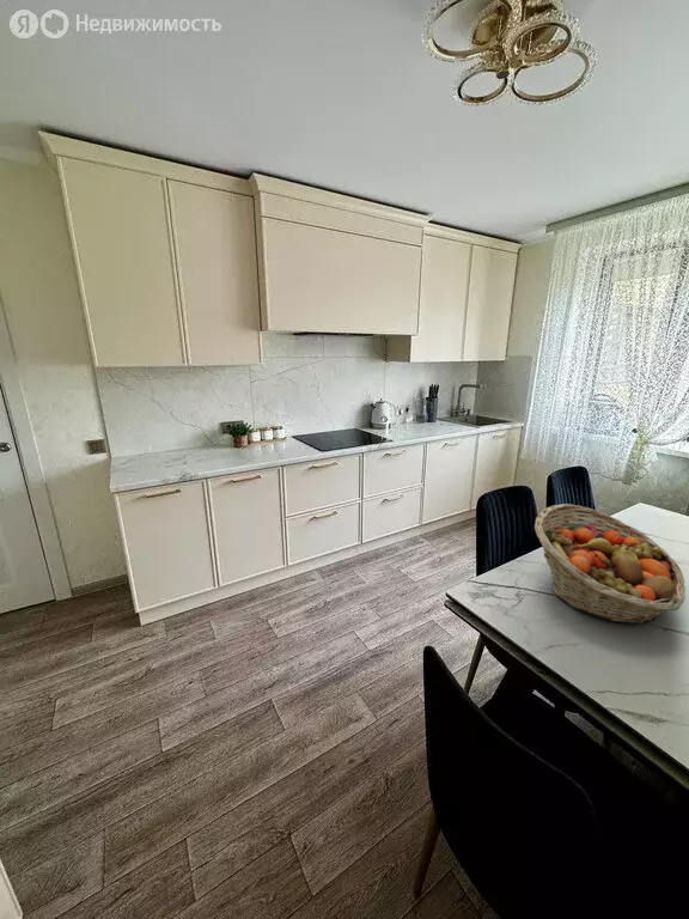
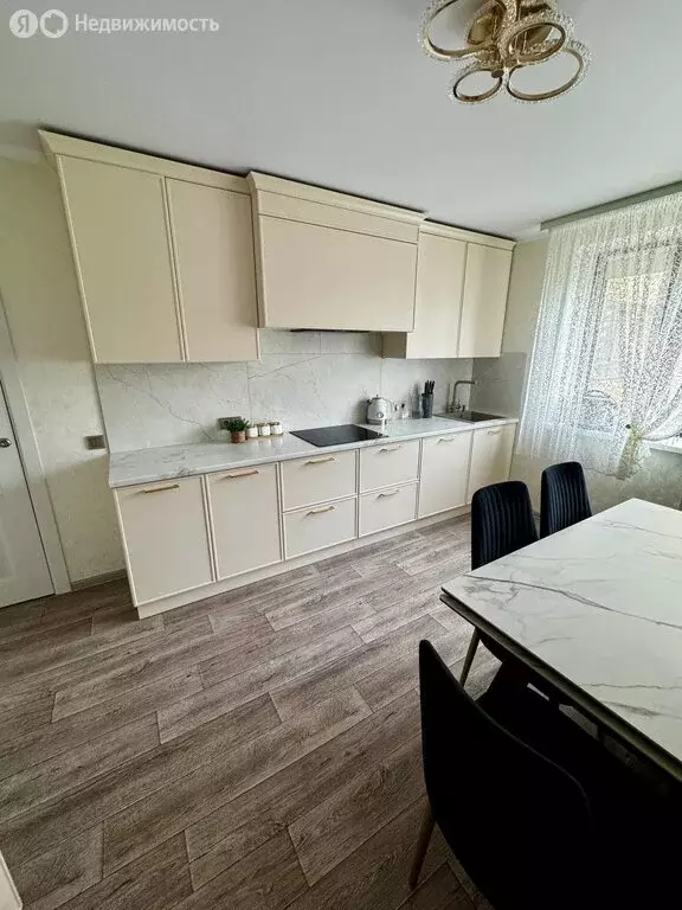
- fruit basket (603, 559)
